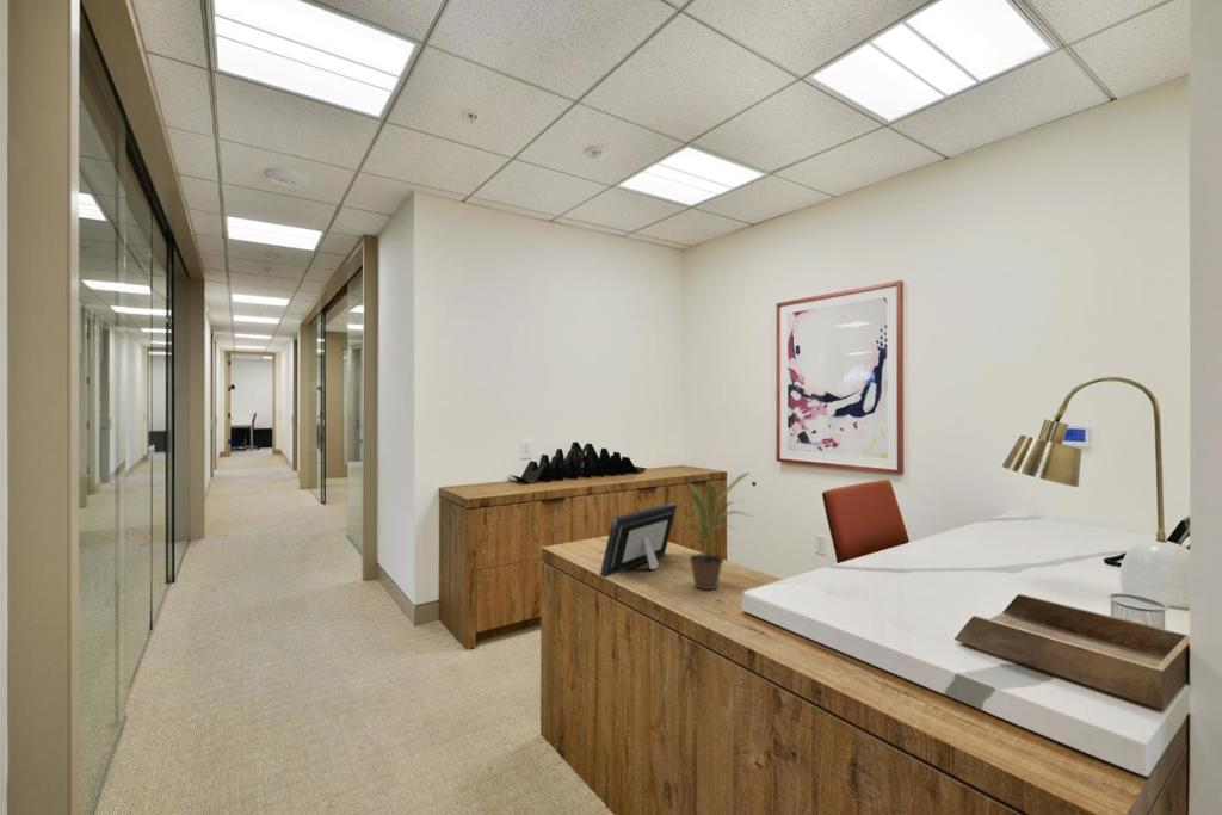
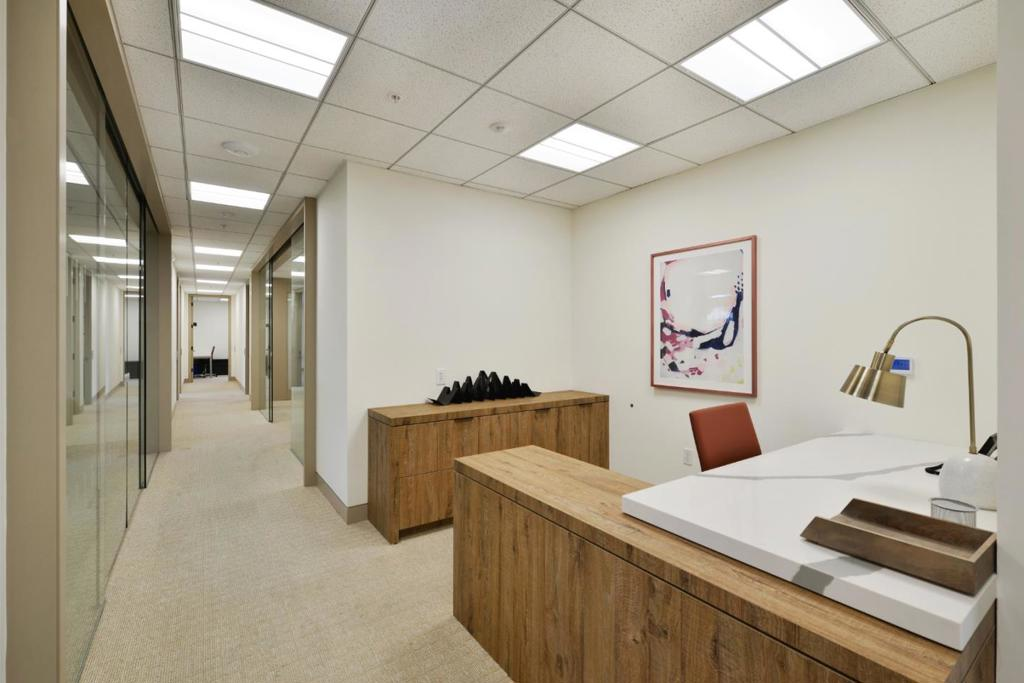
- potted plant (708, 531)
- picture frame (643, 538)
